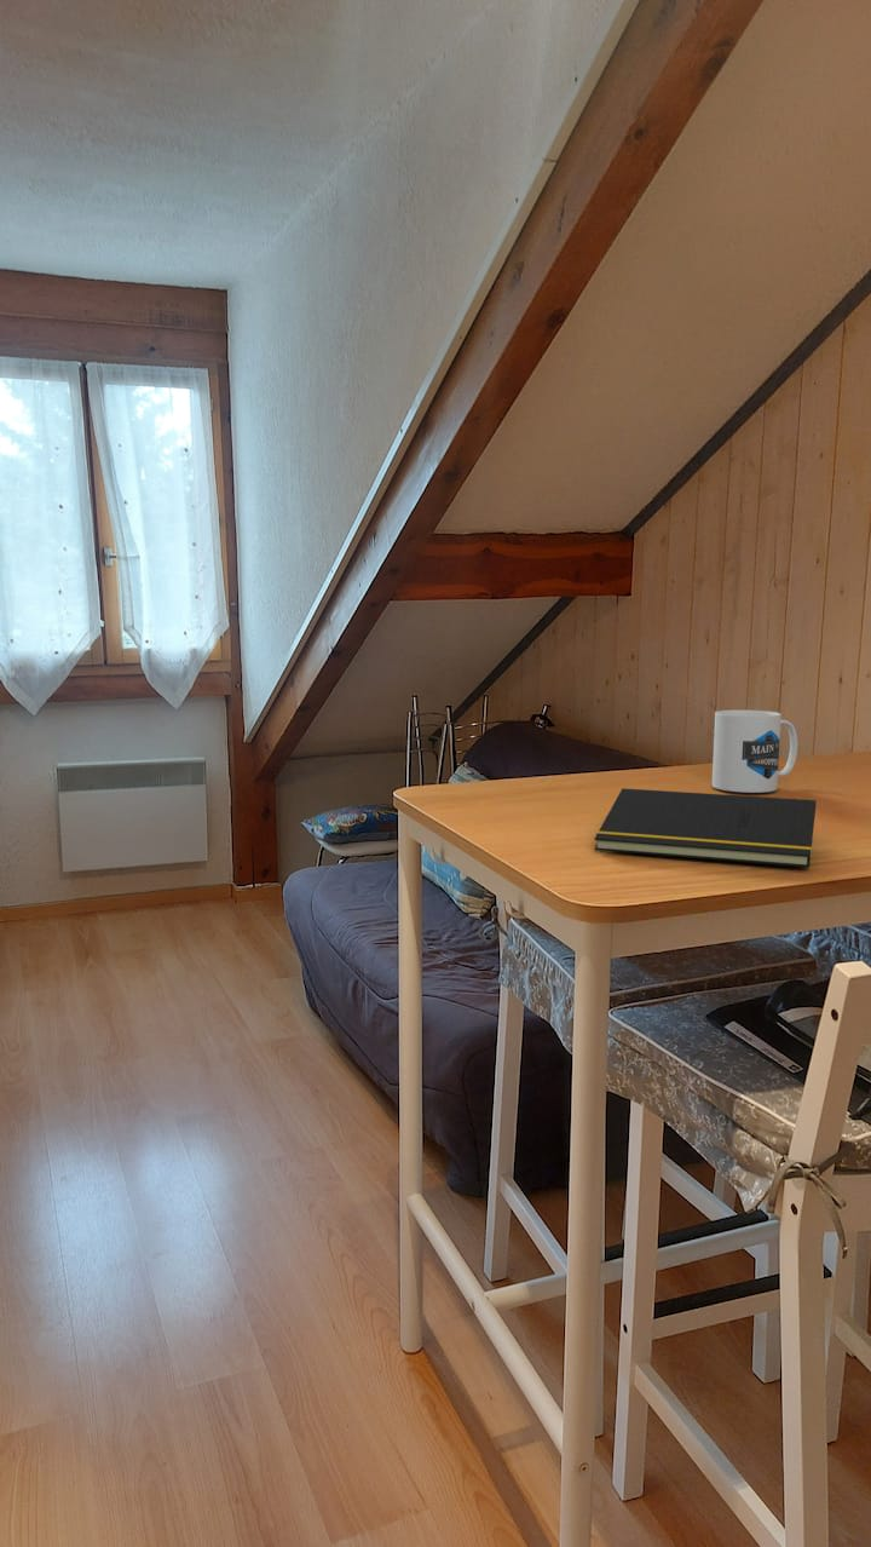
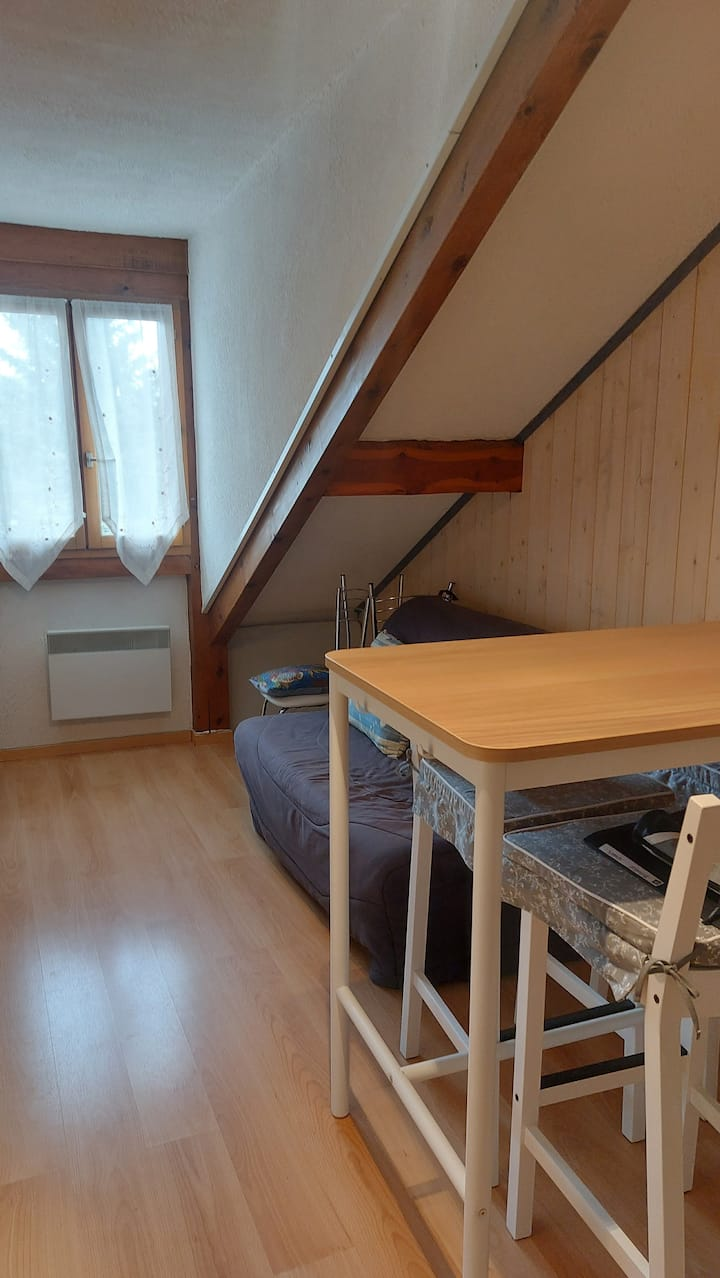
- notepad (708, 824)
- mug (756, 749)
